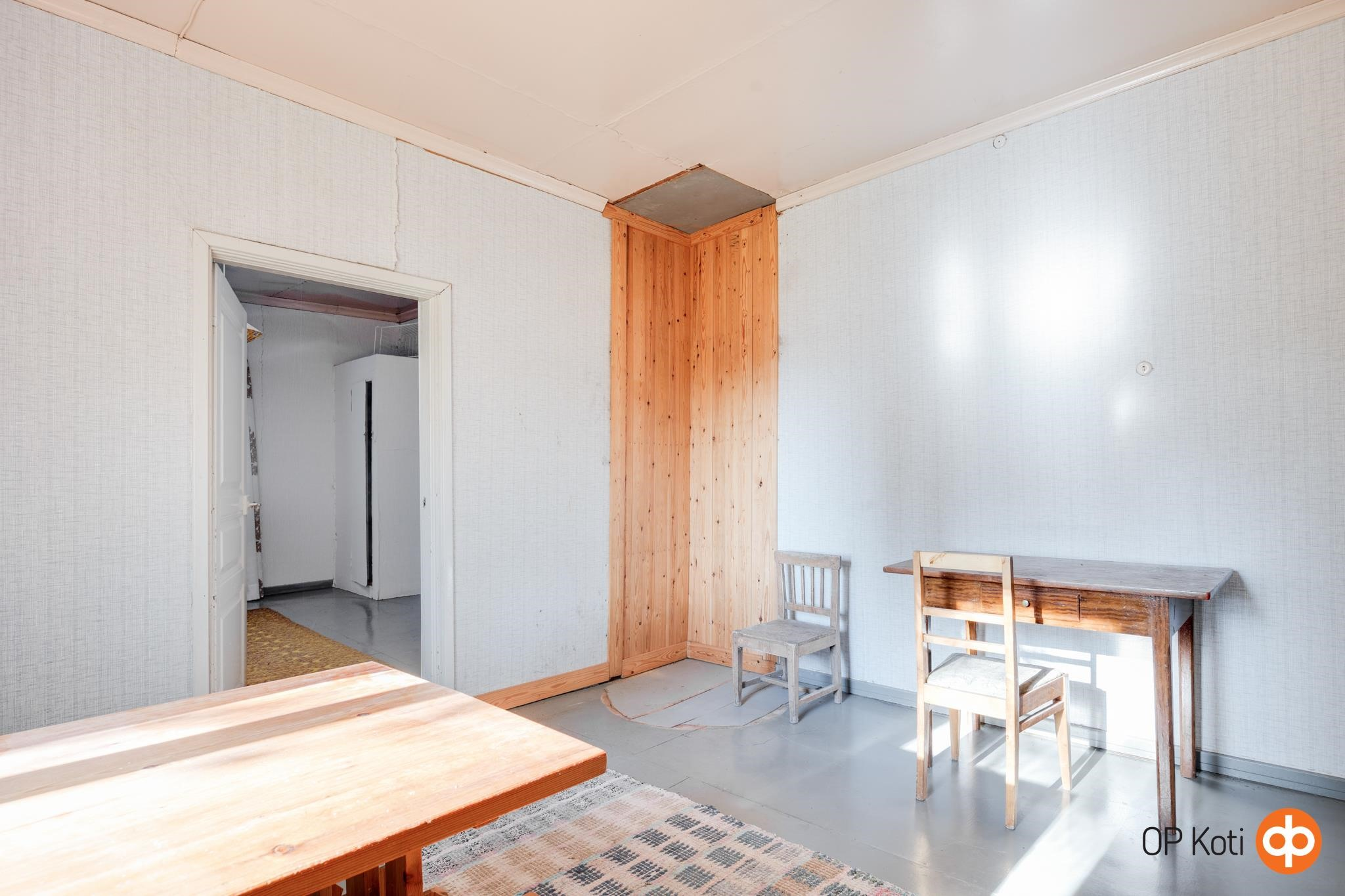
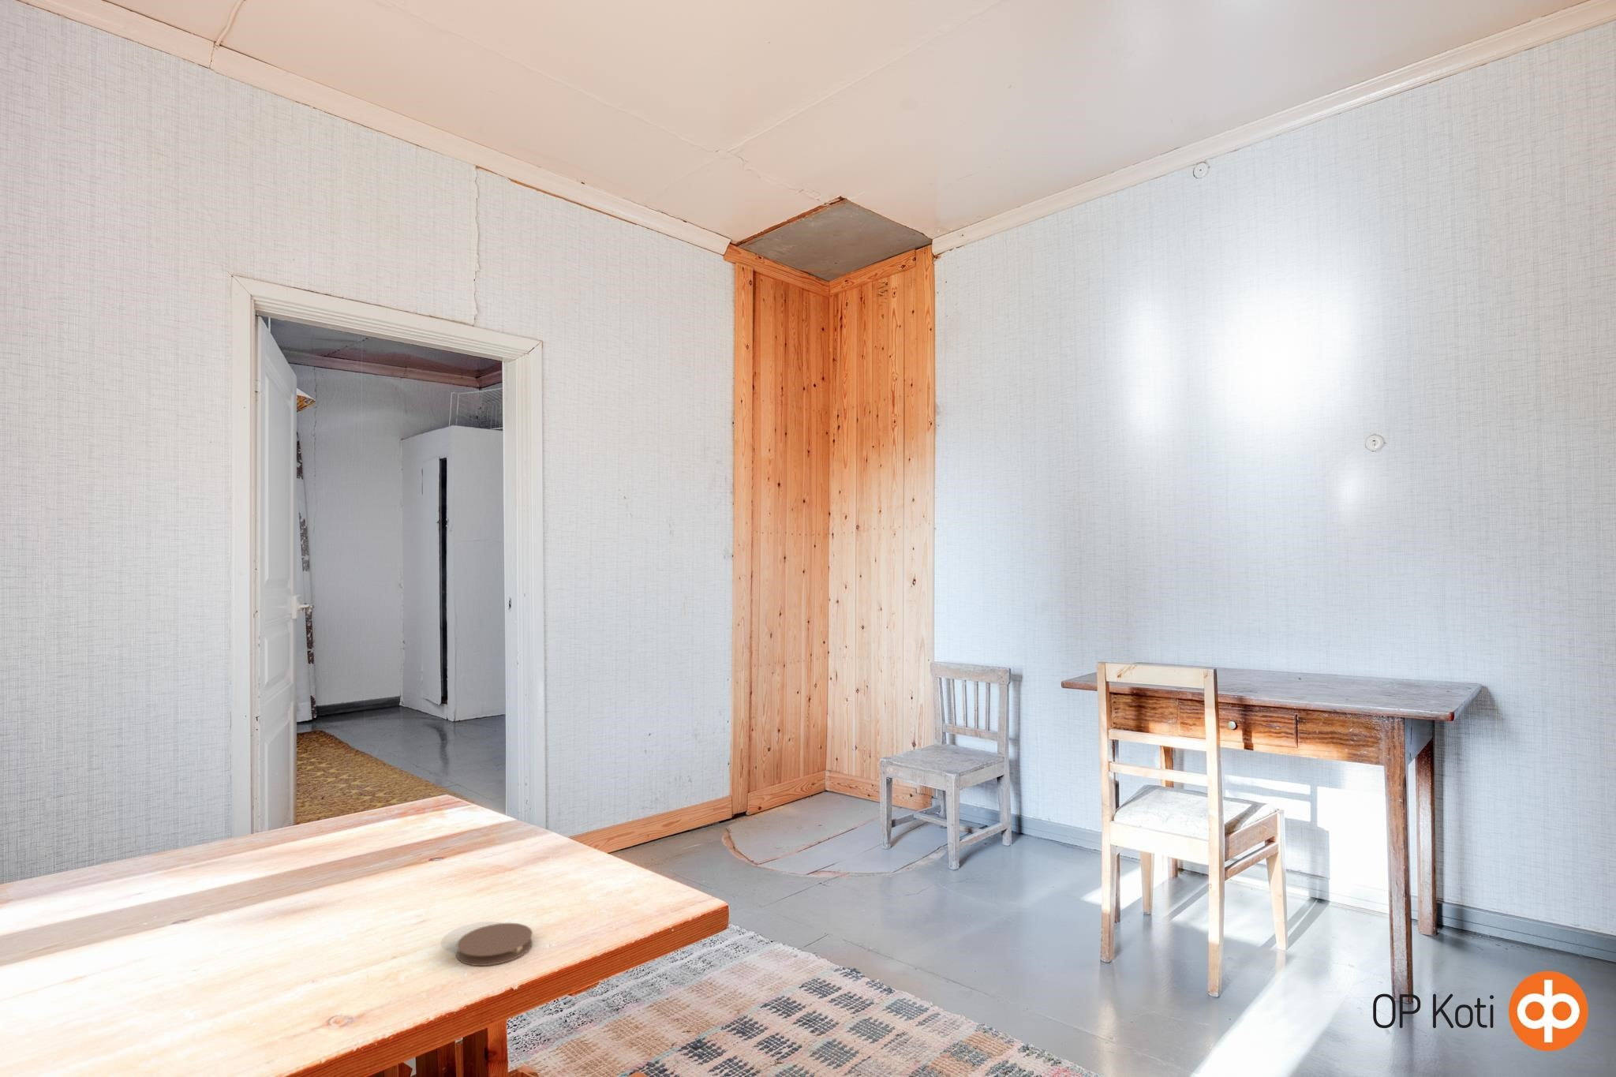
+ coaster (495, 942)
